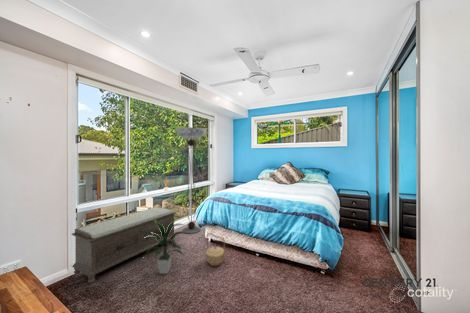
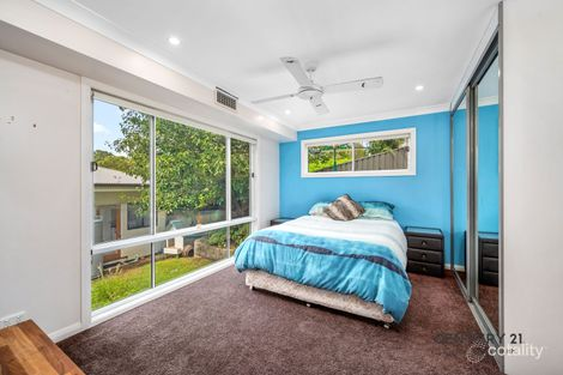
- bench (132, 236)
- indoor plant (166, 244)
- floor lamp (191, 180)
- basket (215, 248)
